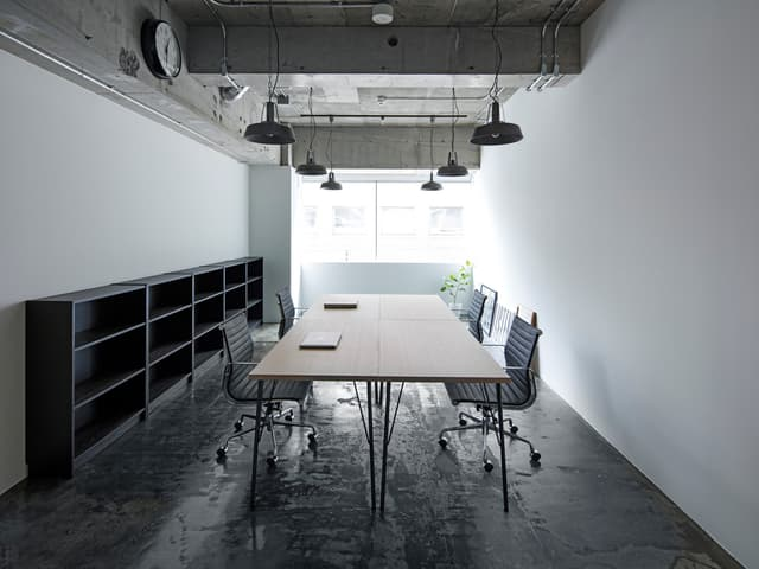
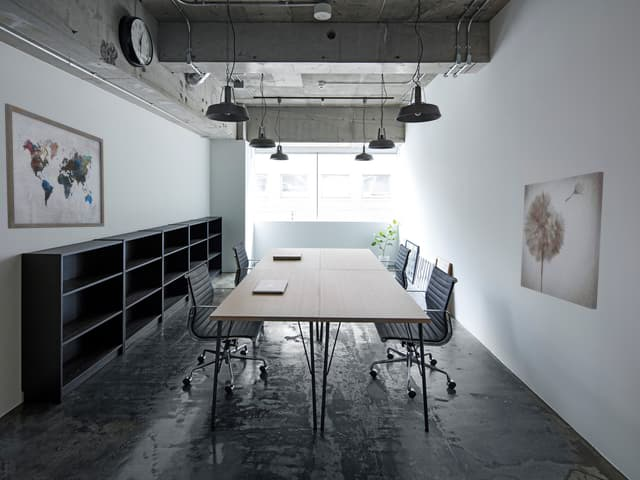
+ wall art (63, 176)
+ wall art (555, 238)
